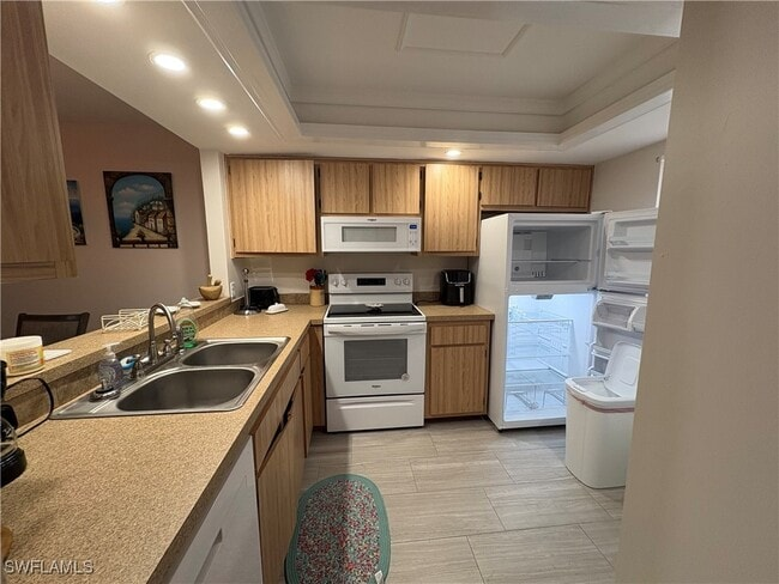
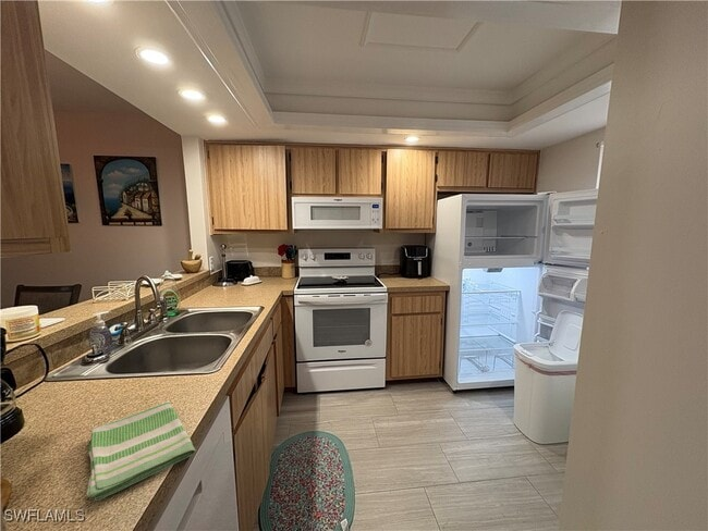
+ dish towel (138, 441)
